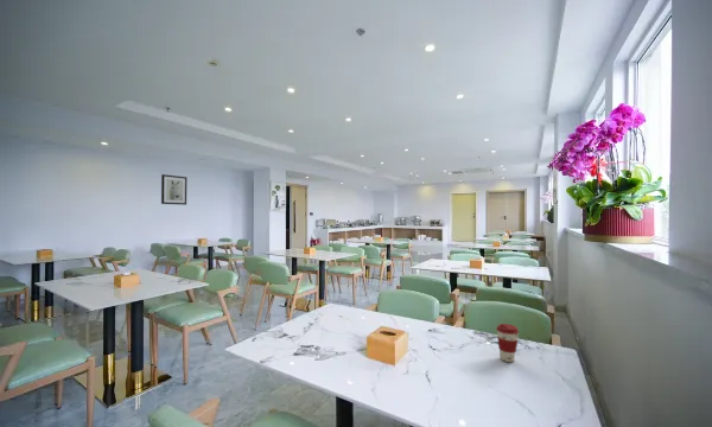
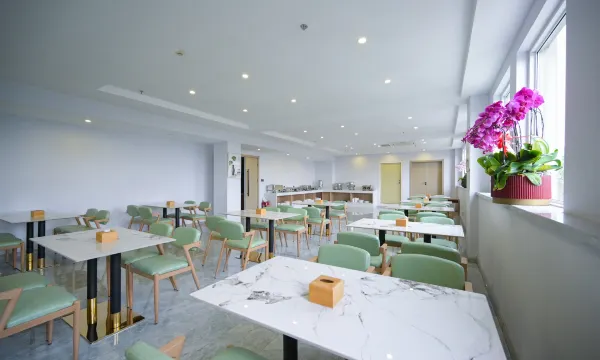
- wall art (174, 190)
- coffee cup (507, 342)
